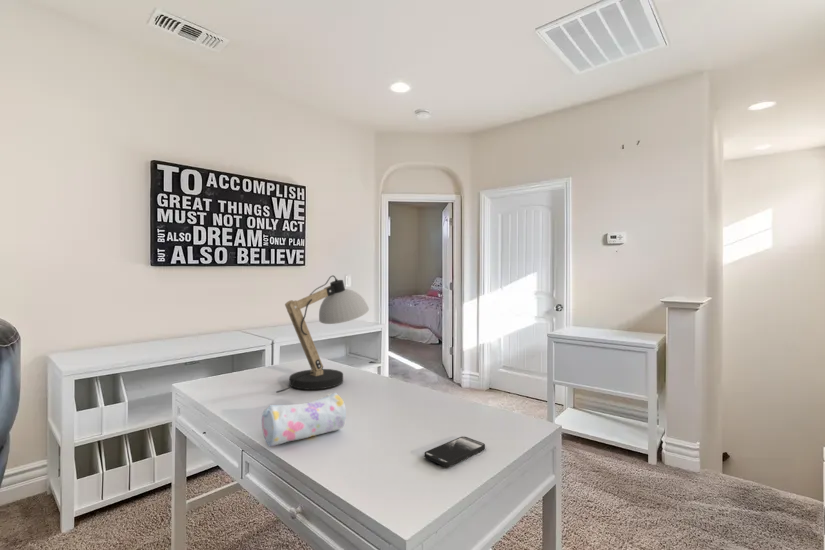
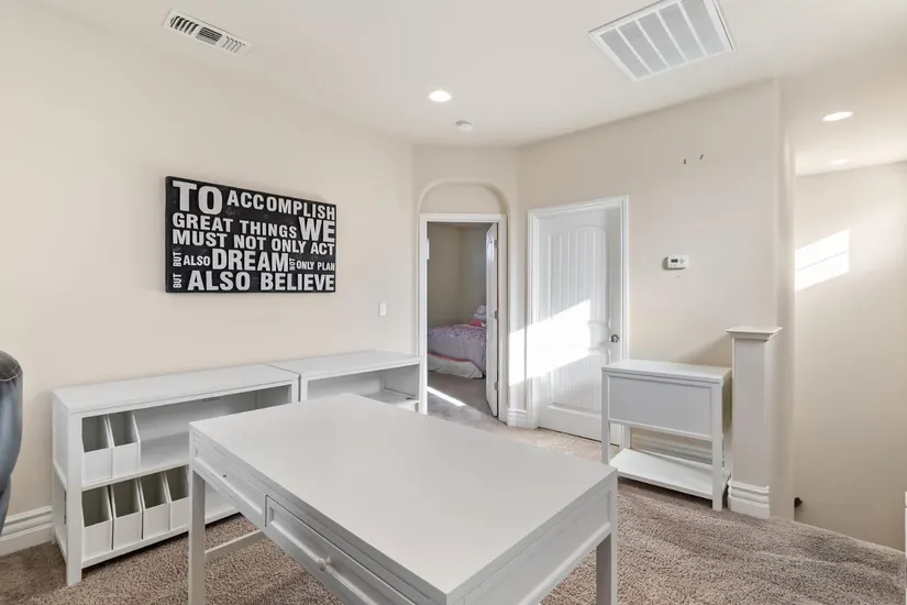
- desk lamp (324, 323)
- pencil case (305, 418)
- smartphone (455, 450)
